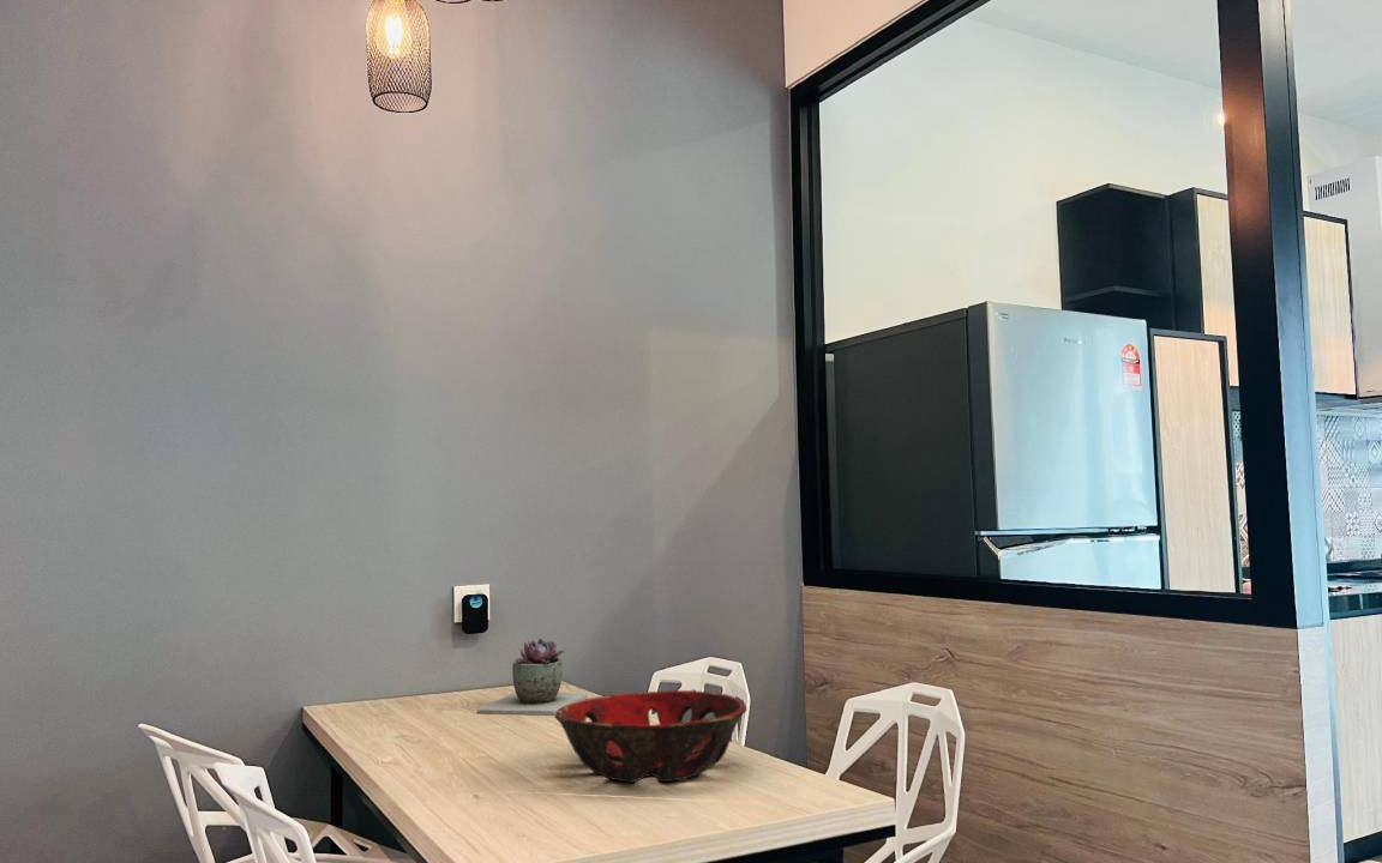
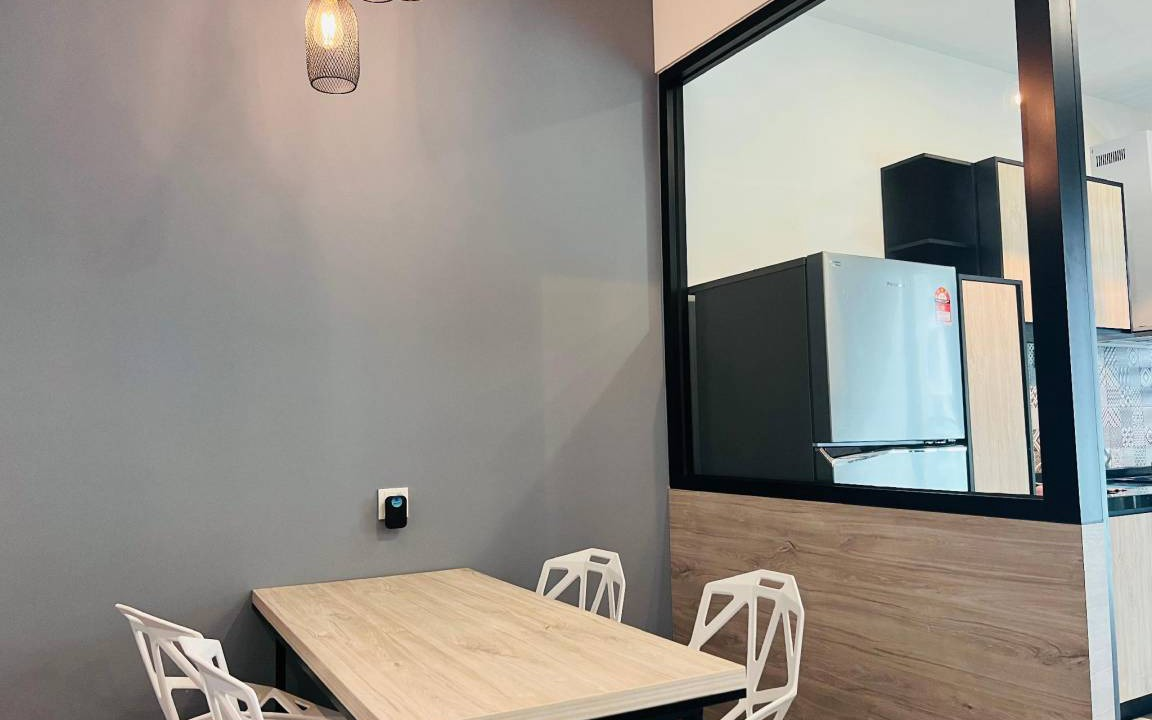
- decorative bowl (651, 736)
- succulent plant (534, 672)
